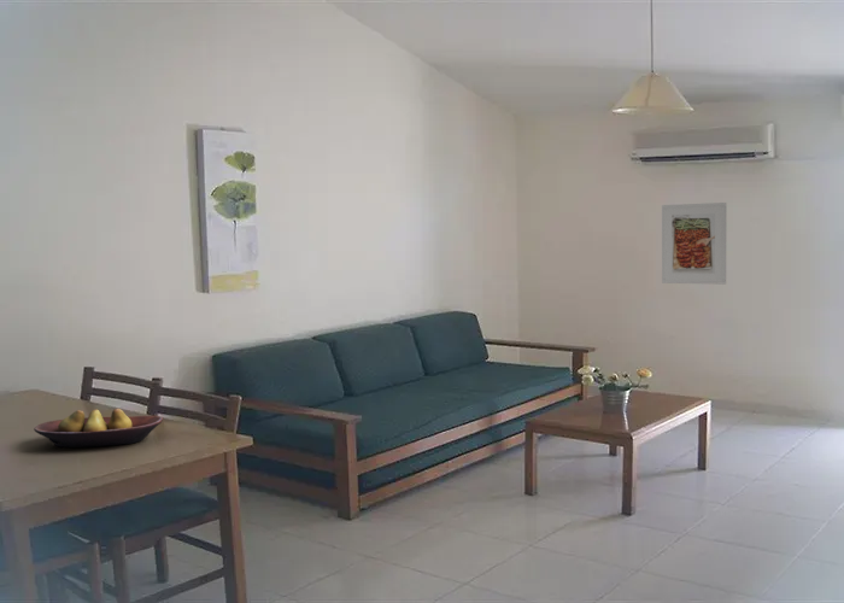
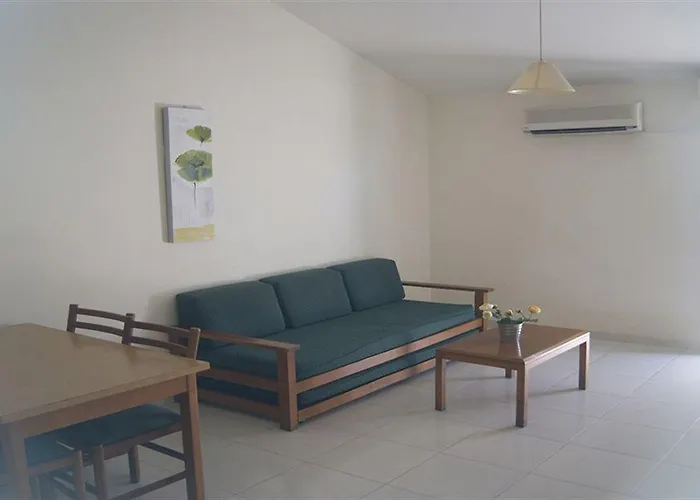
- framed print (693, 244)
- fruit bowl (99, 425)
